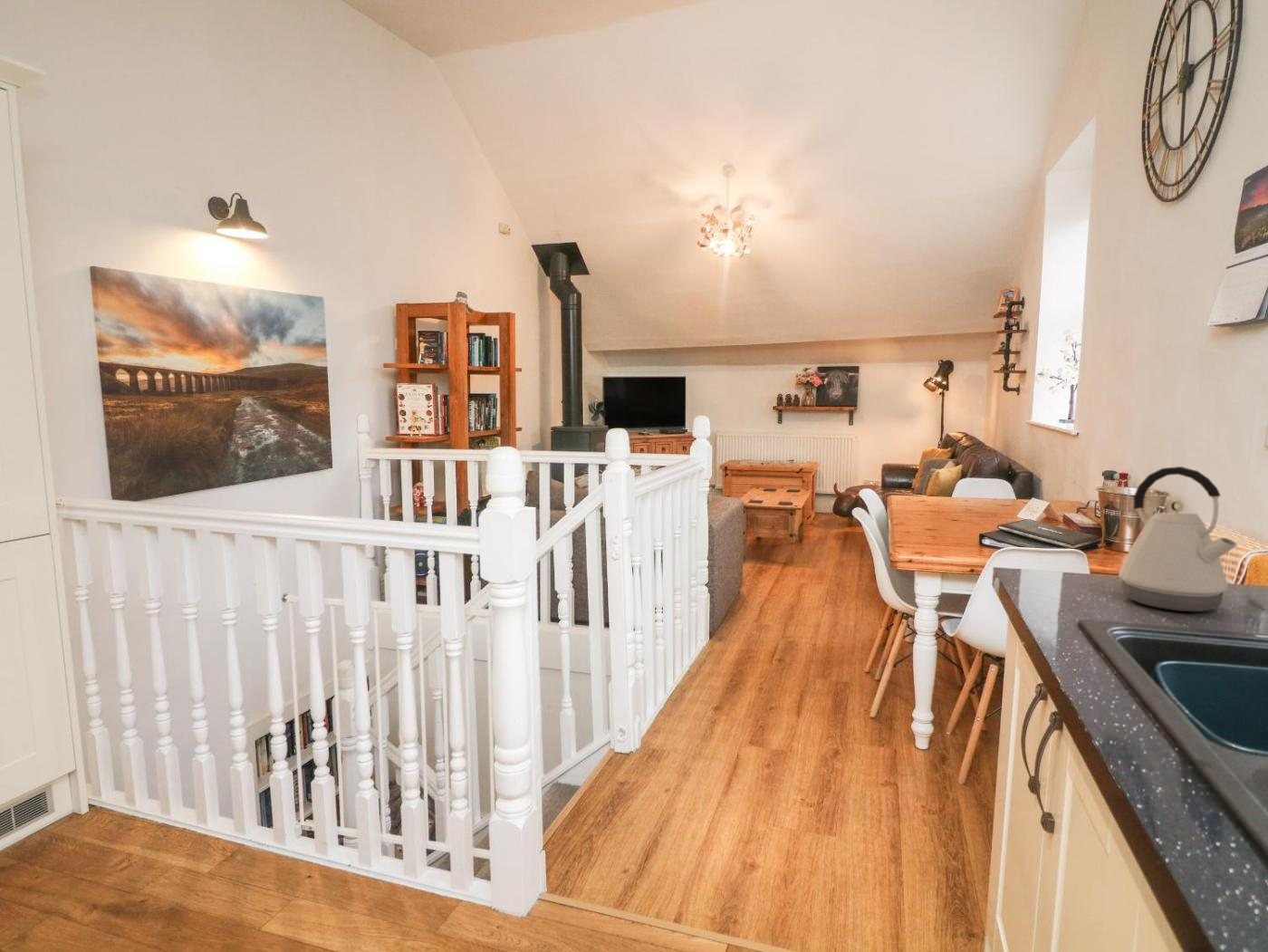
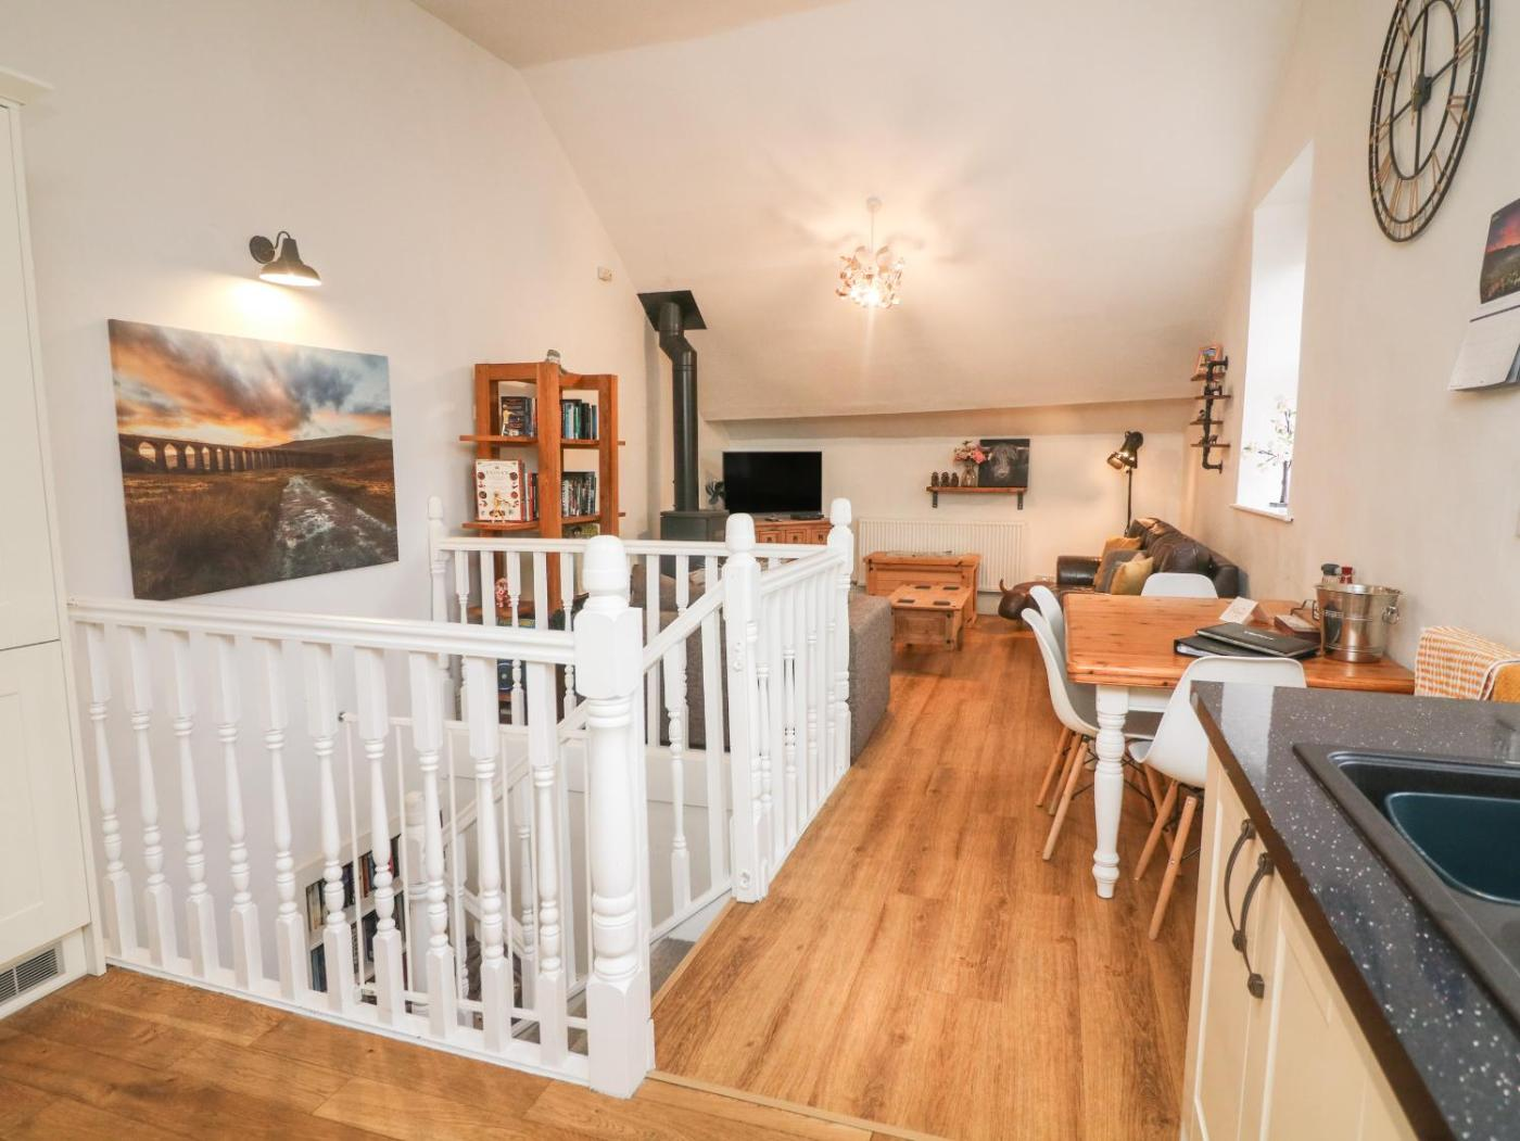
- kettle (1177, 535)
